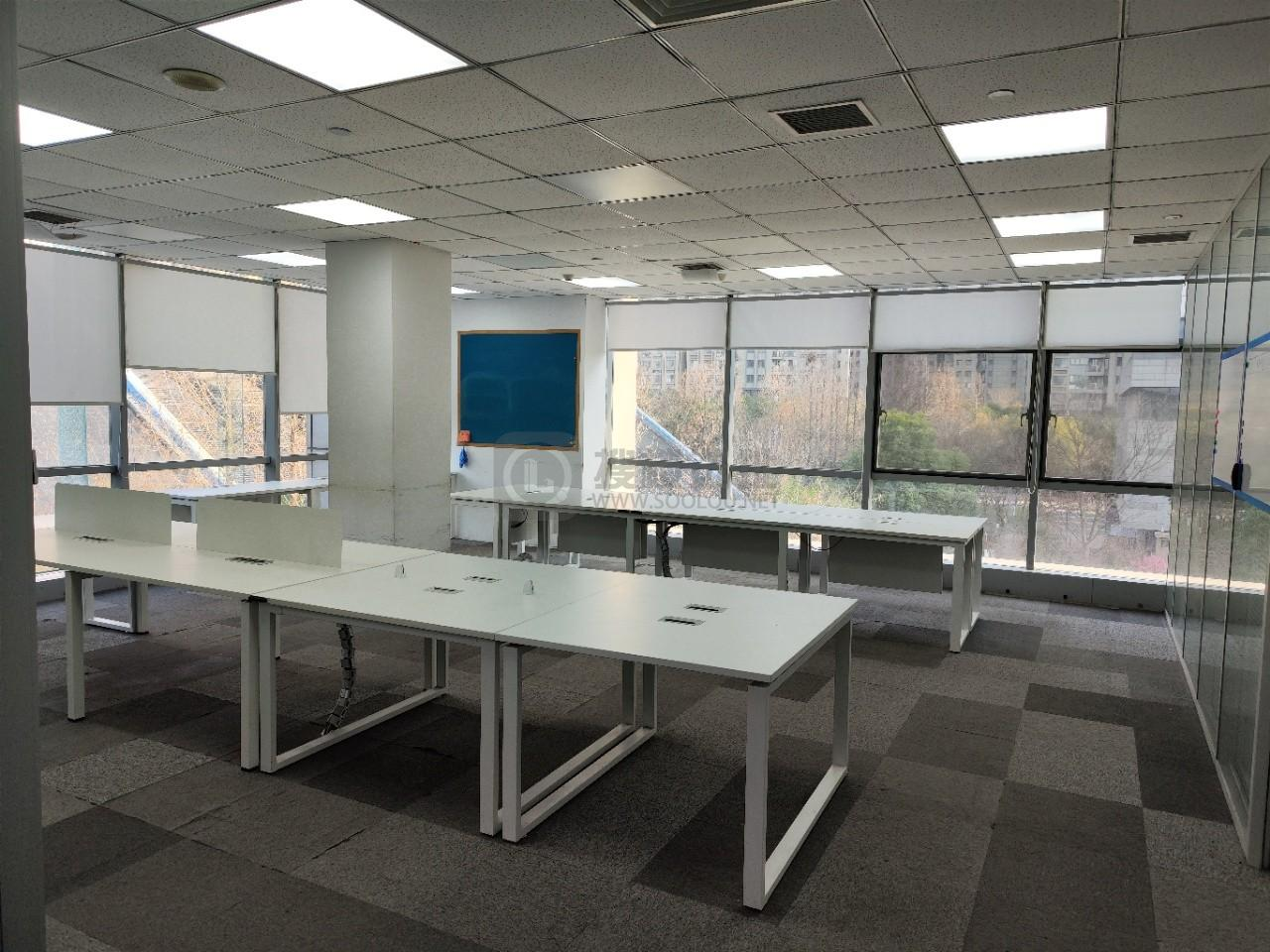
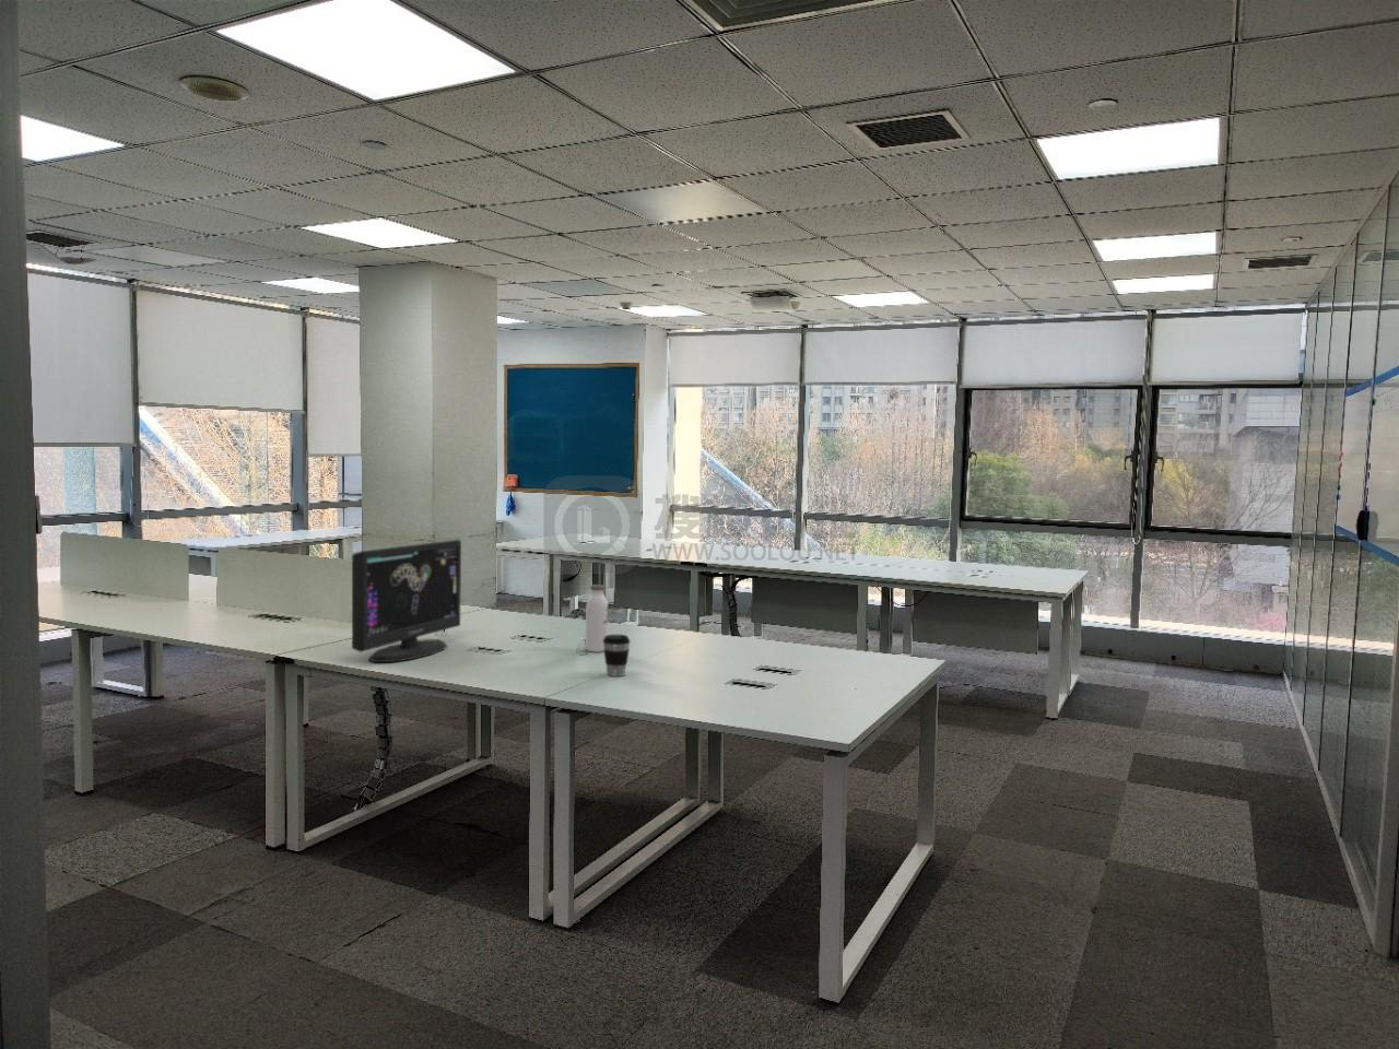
+ computer monitor (409, 597)
+ water bottle (597, 617)
+ coffee cup (616, 655)
